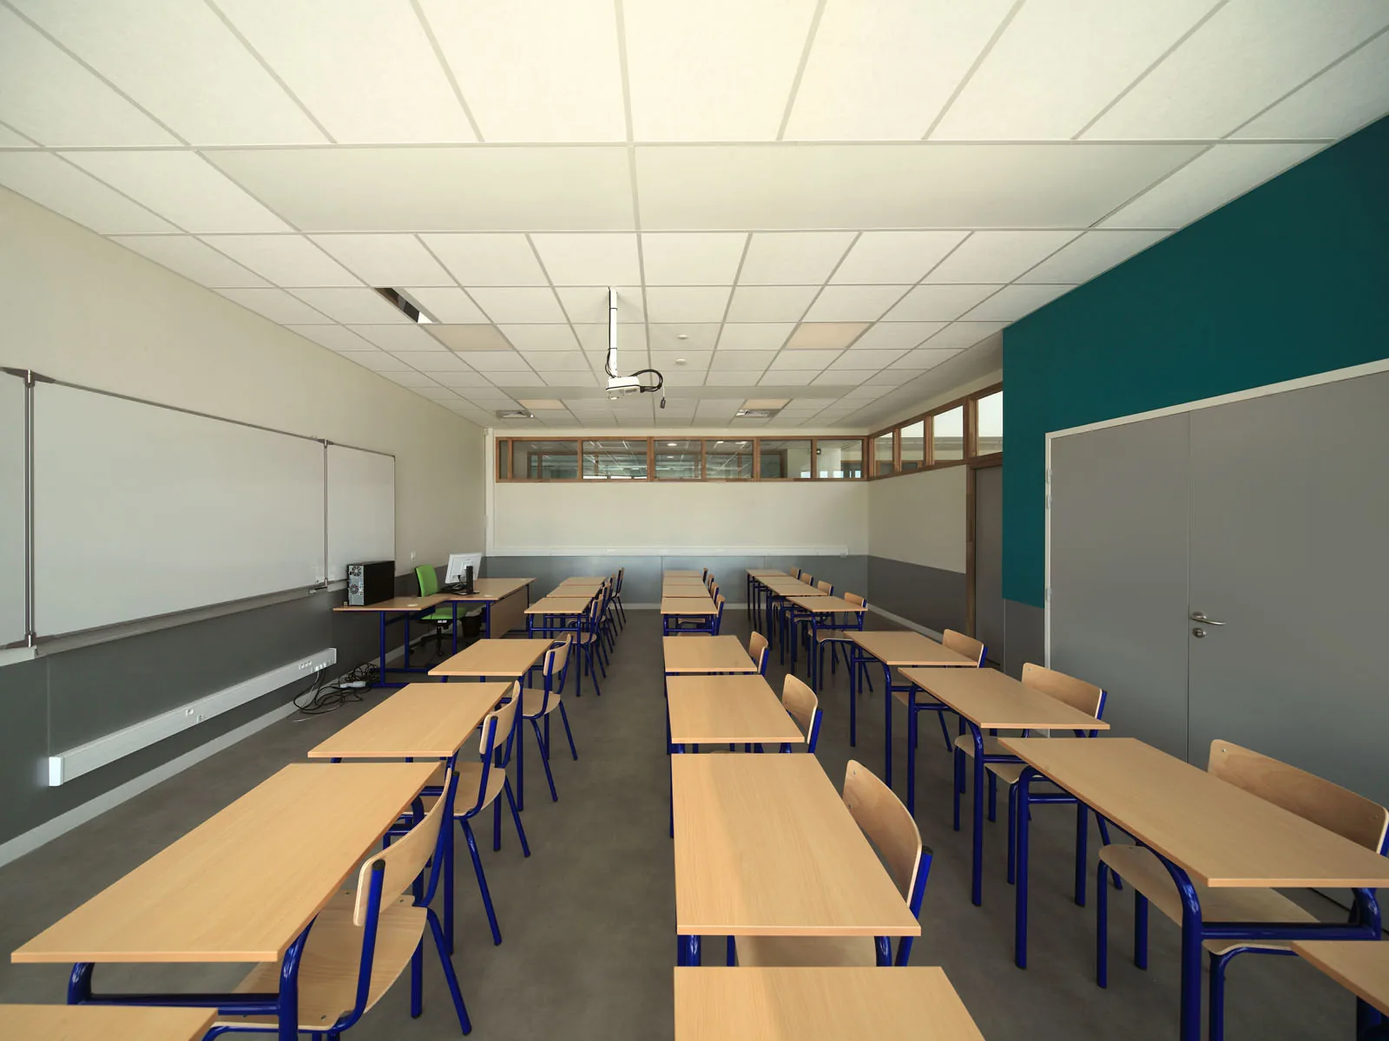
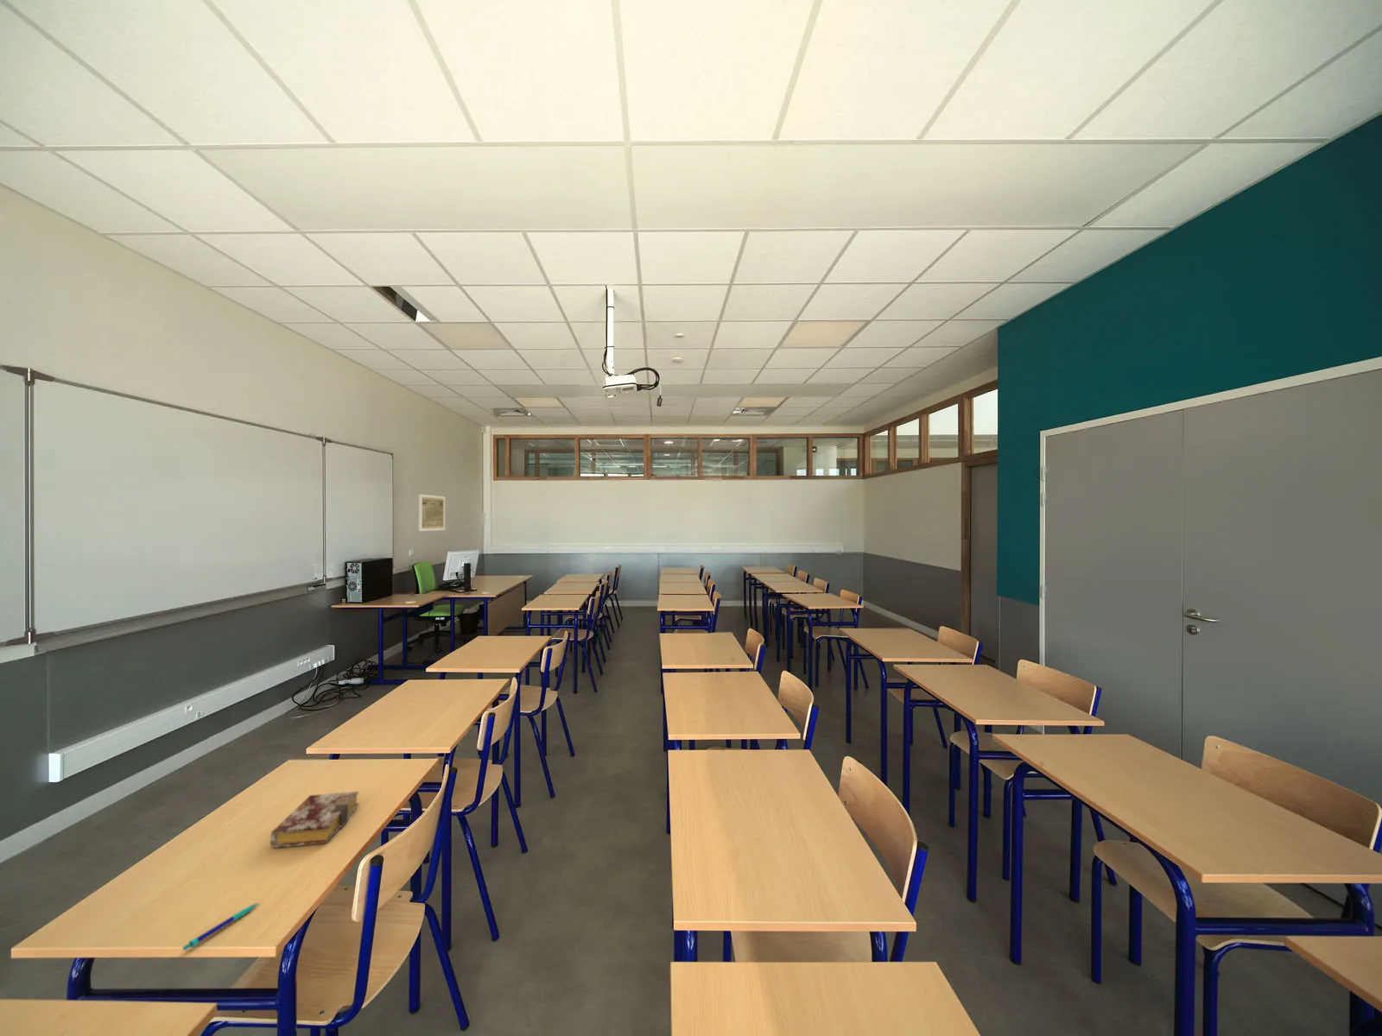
+ book (318, 817)
+ pen (224, 924)
+ map (433, 513)
